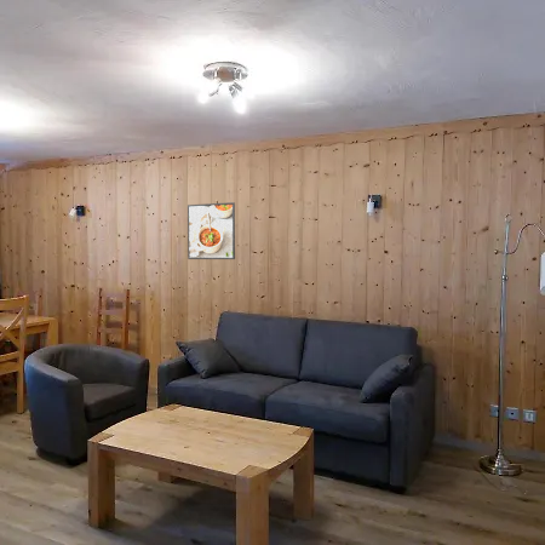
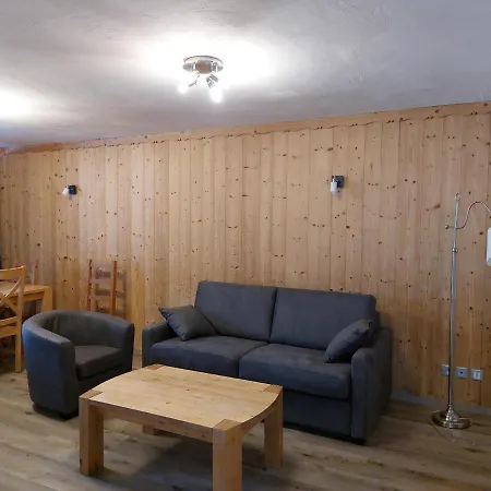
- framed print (211, 231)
